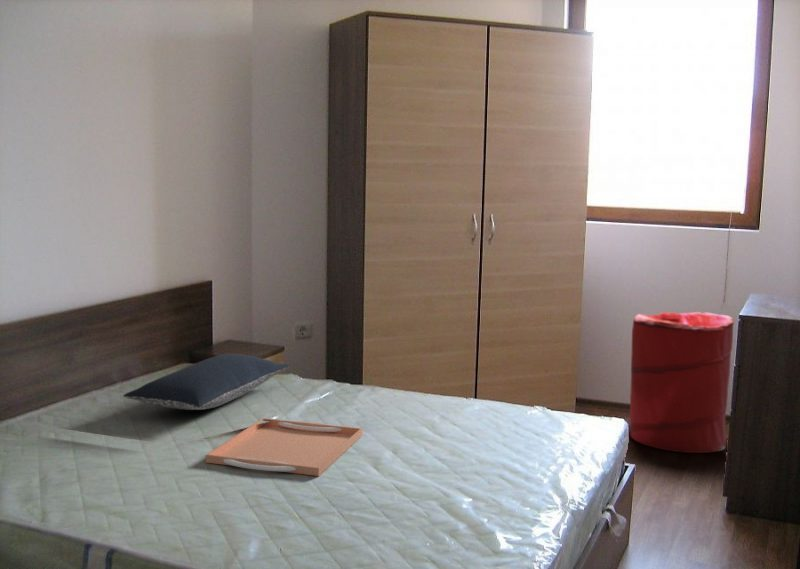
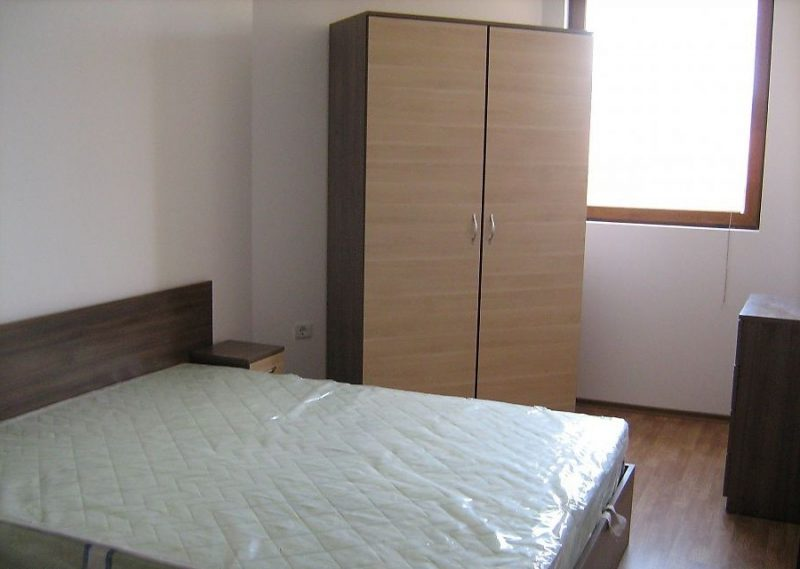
- laundry hamper (678, 376)
- pillow (212, 380)
- serving tray (288, 444)
